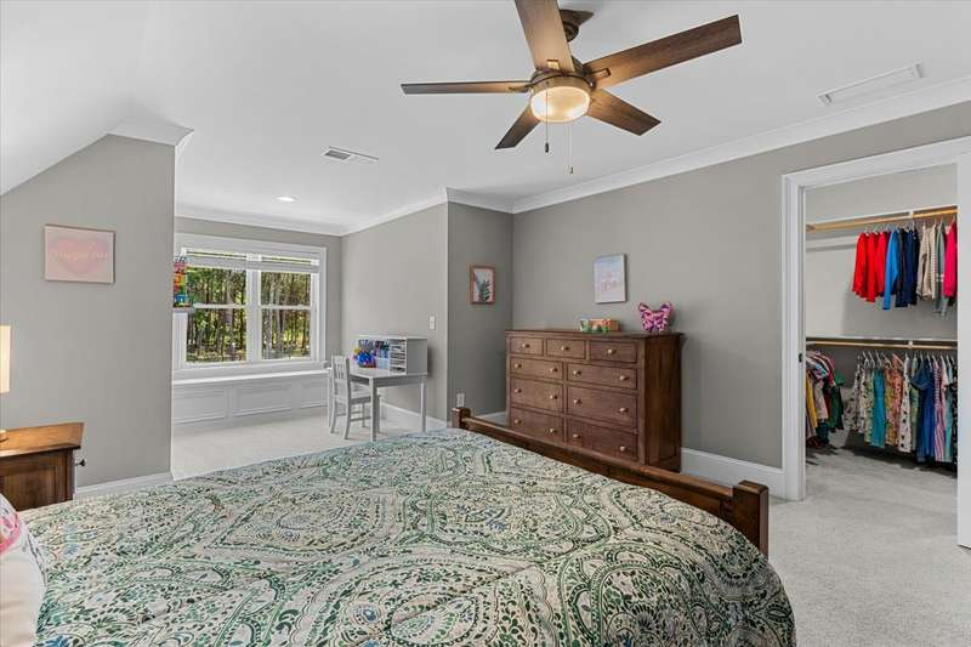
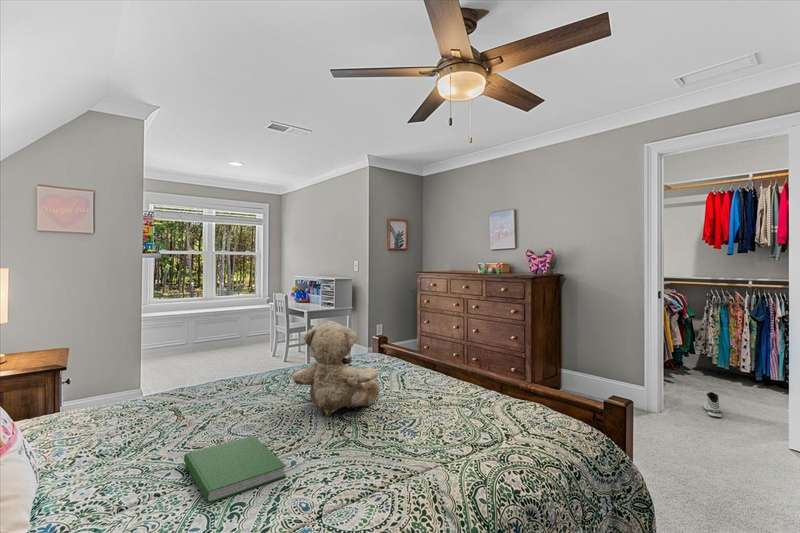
+ sneaker (713, 401)
+ teddy bear (337, 362)
+ hardcover book (233, 464)
